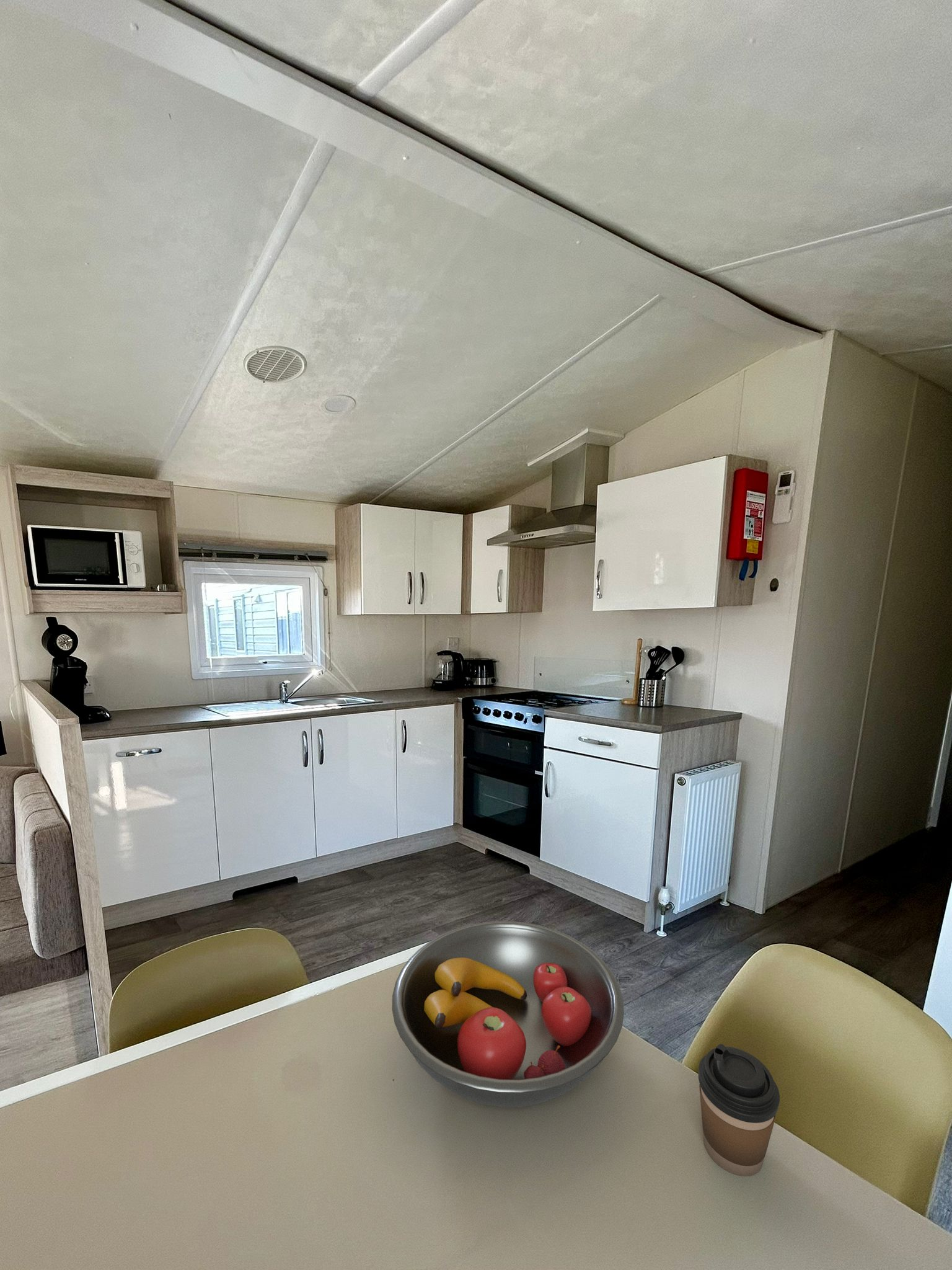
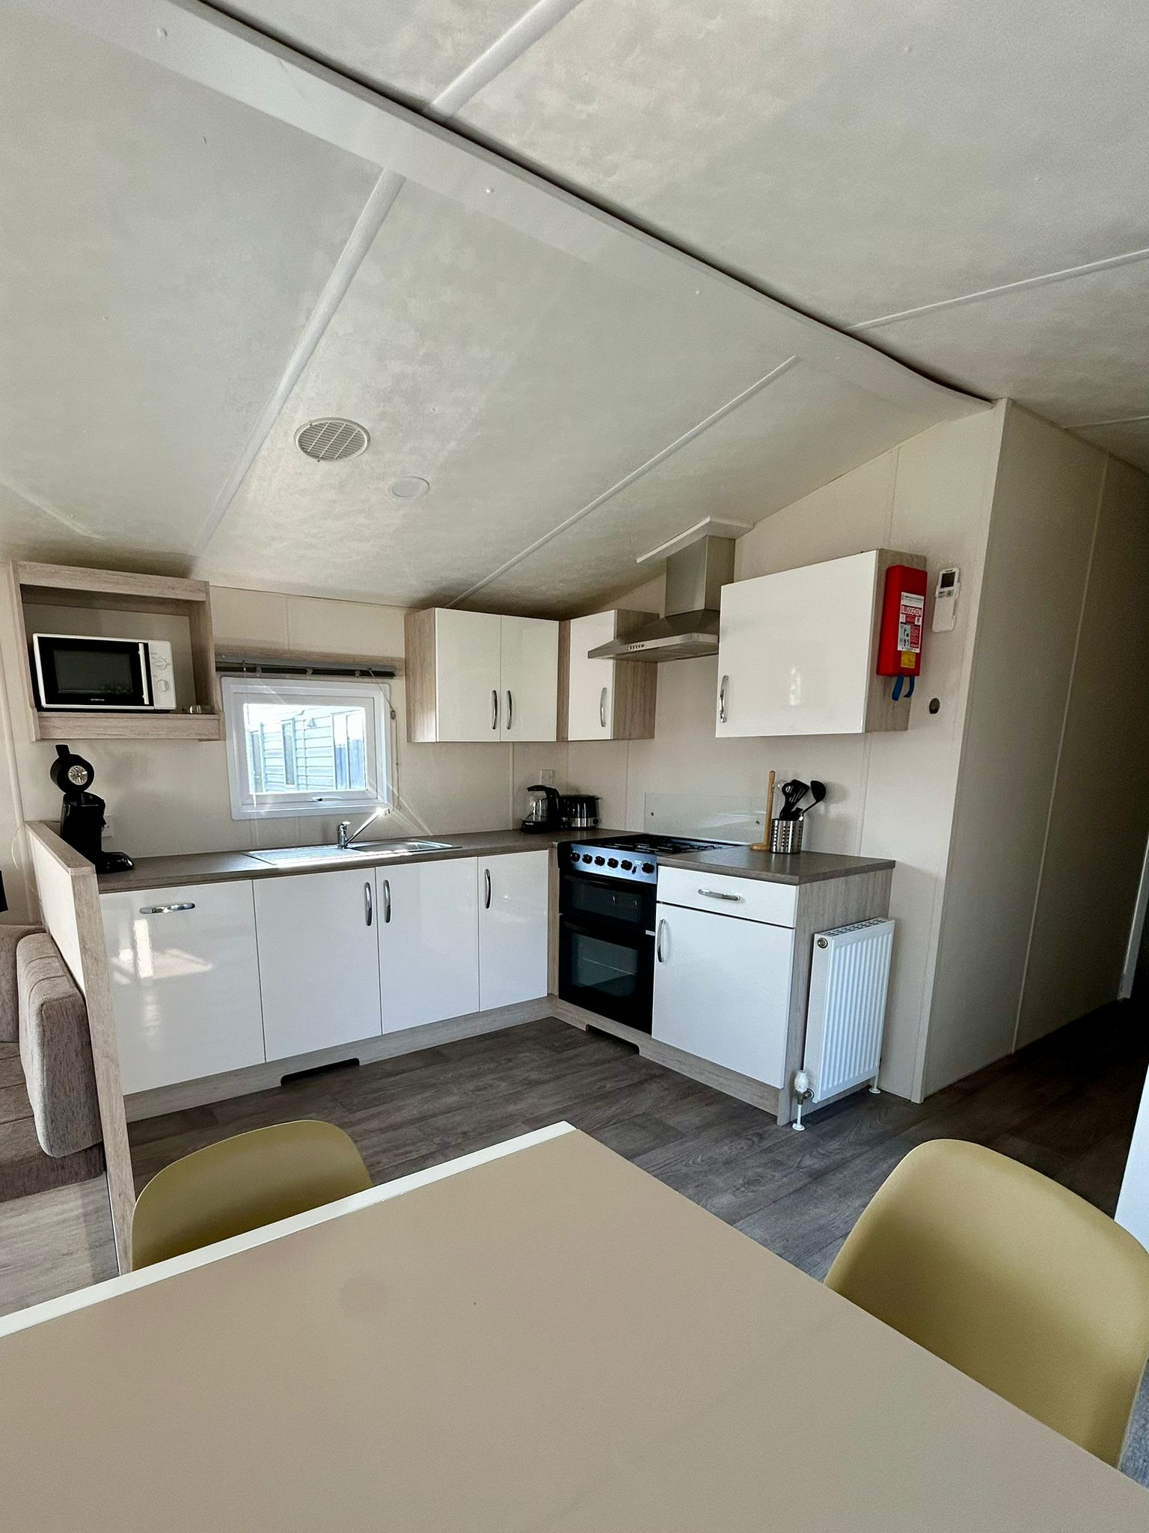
- fruit bowl (507, 1010)
- coffee cup (736, 1104)
